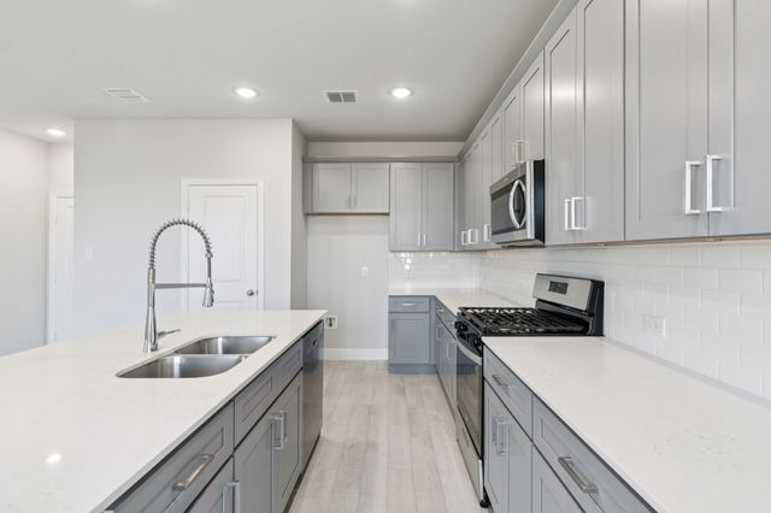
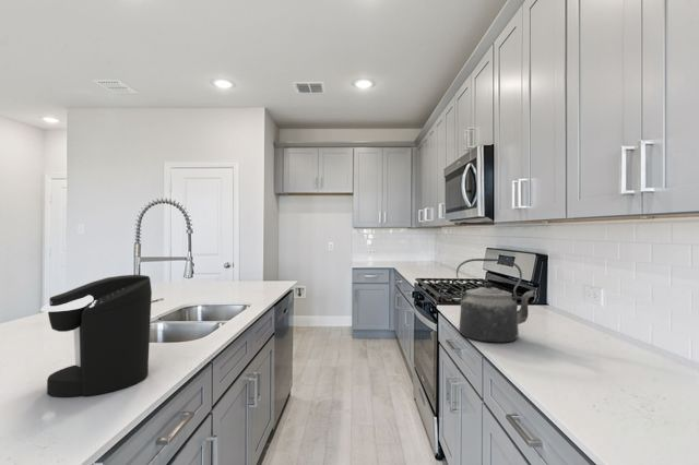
+ coffee maker (99, 329)
+ kettle (494, 297)
